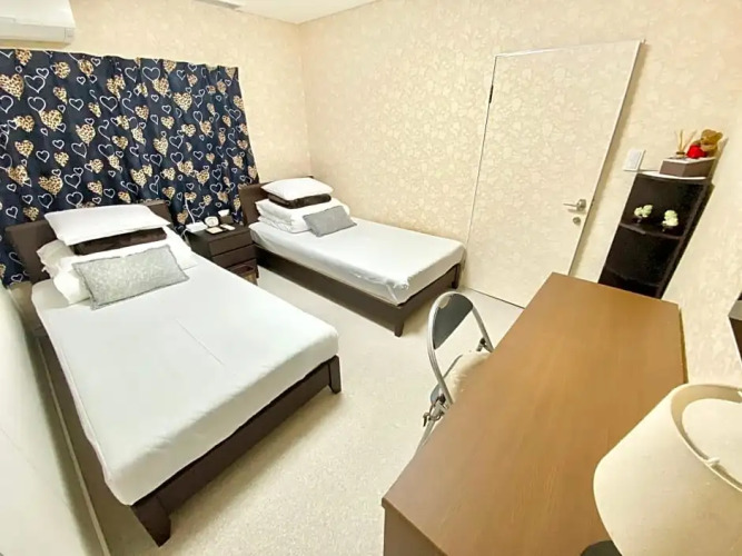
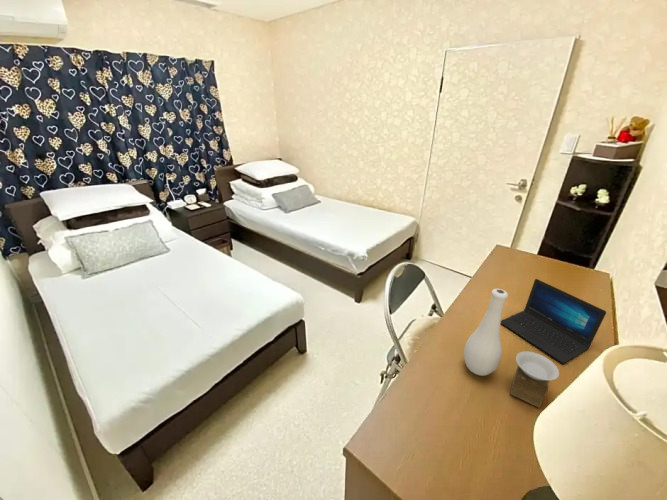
+ laptop (548, 317)
+ vase (518, 353)
